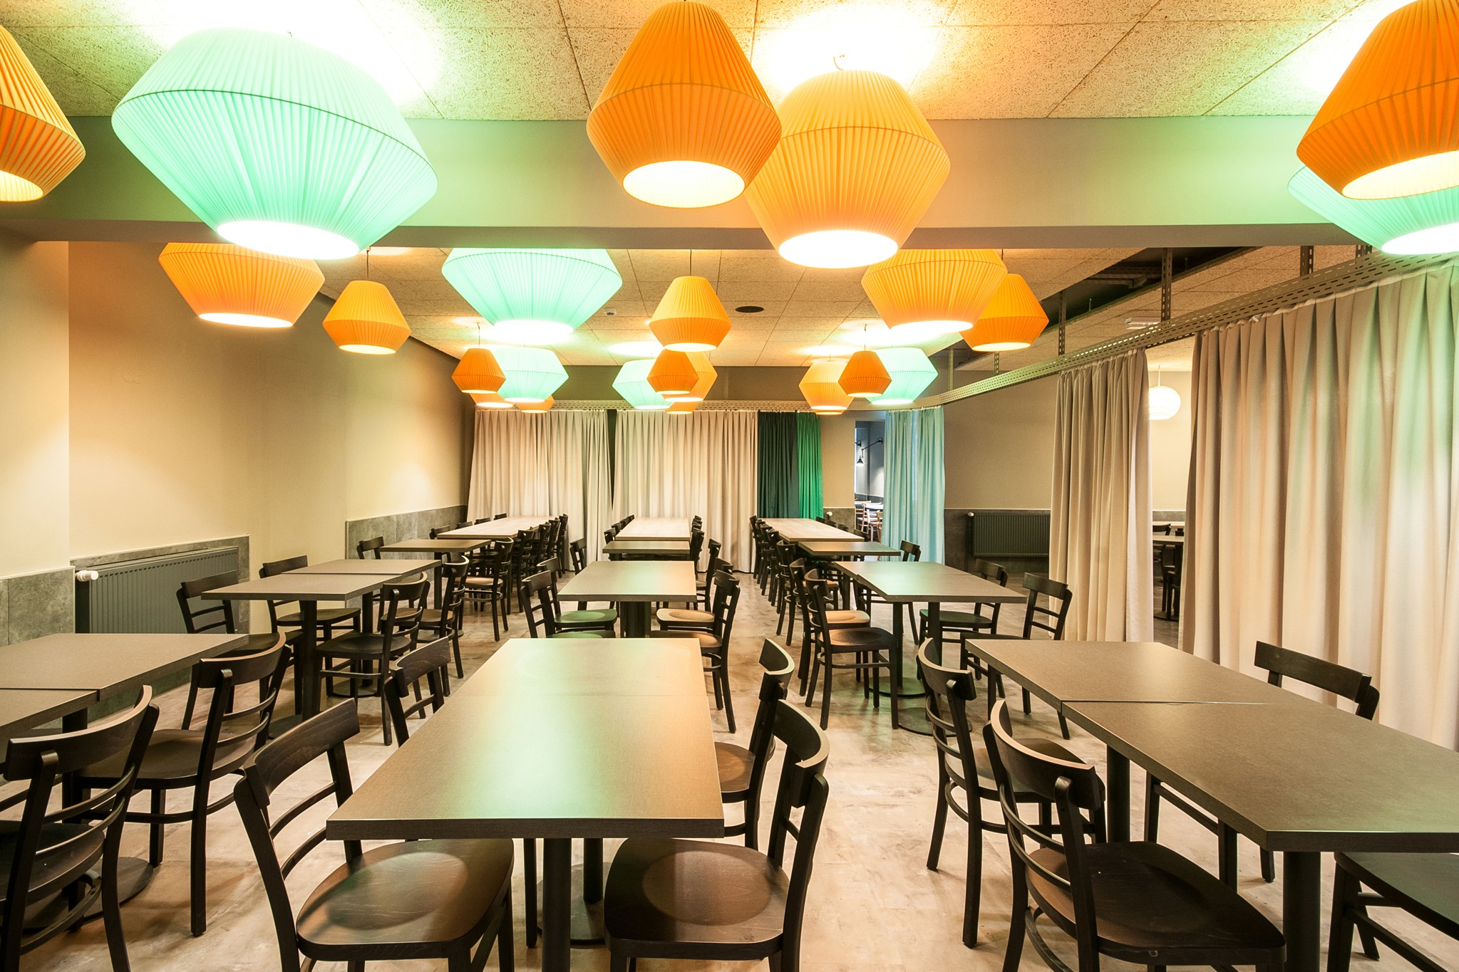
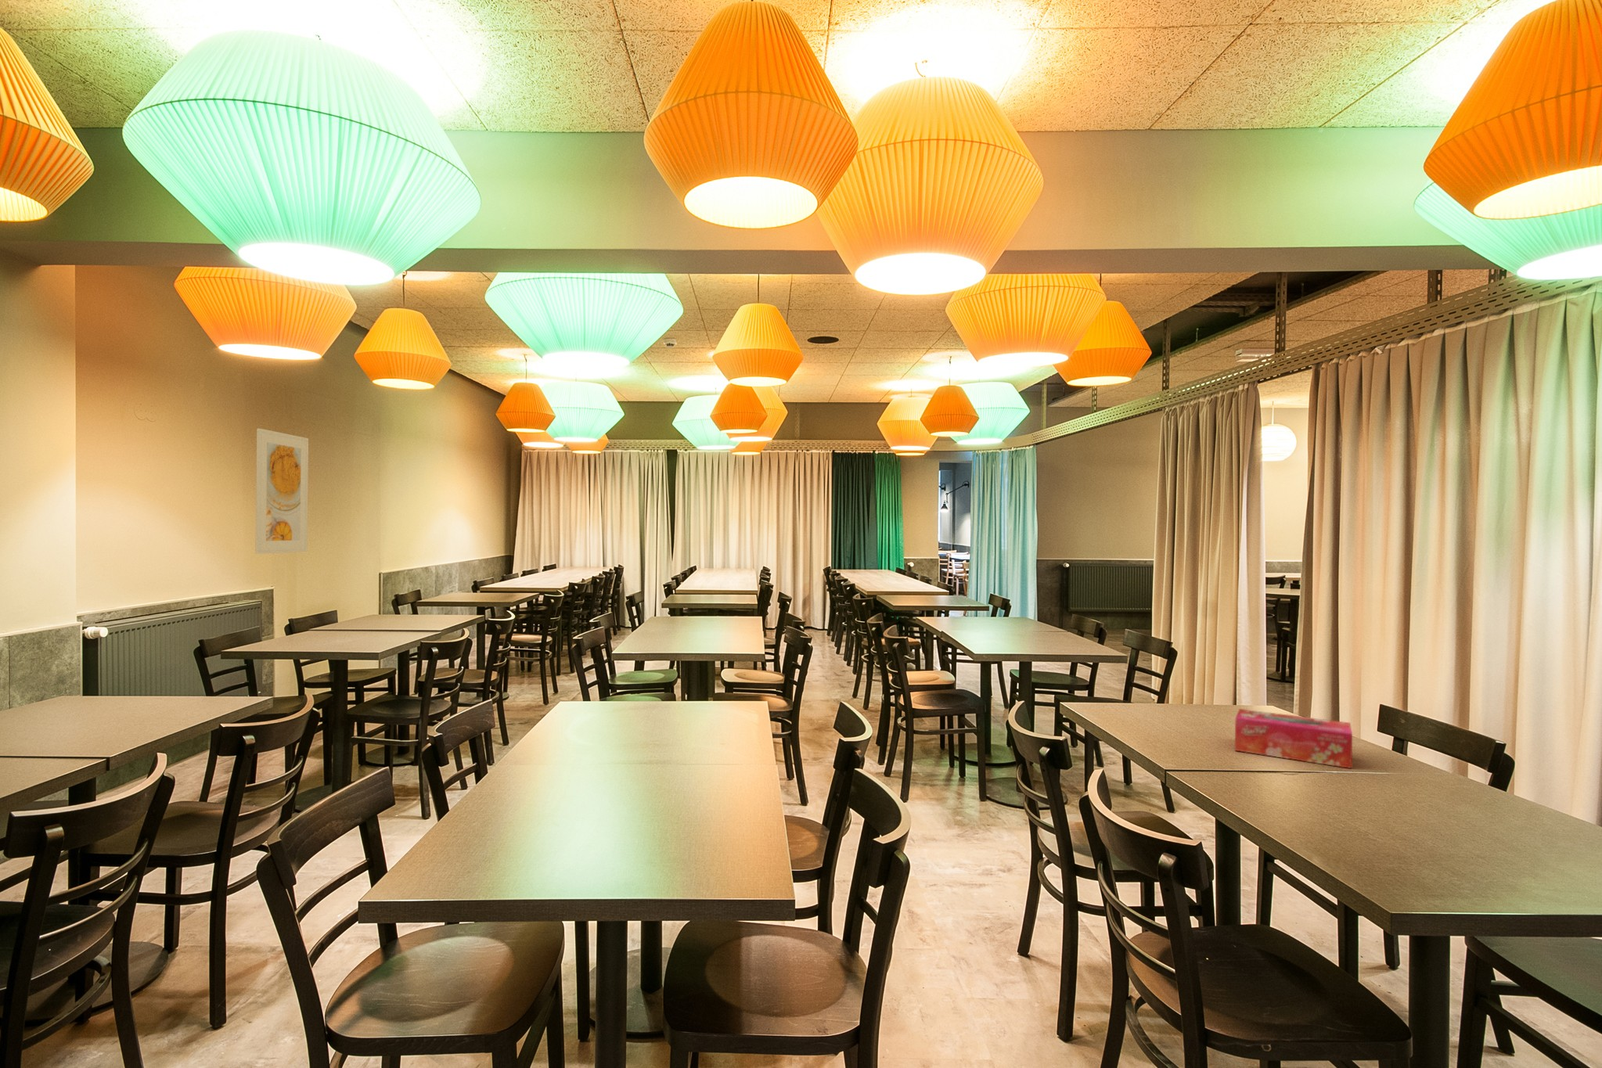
+ tissue box (1291, 737)
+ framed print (284, 493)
